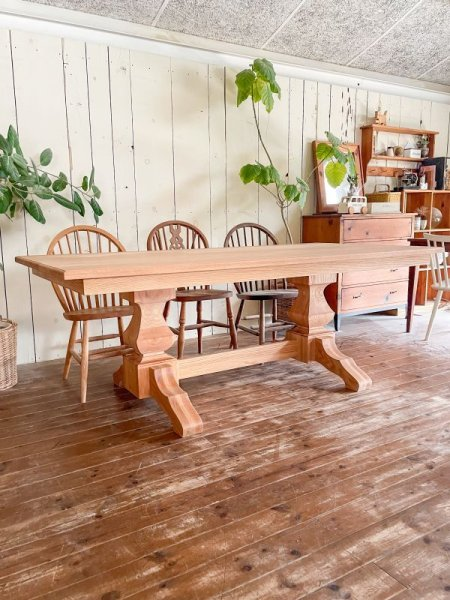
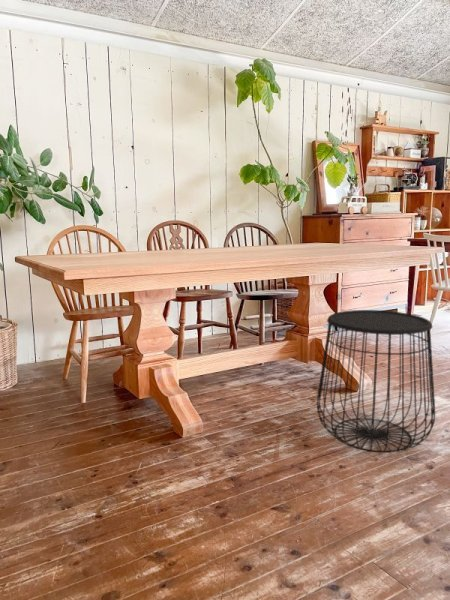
+ side table (375, 377)
